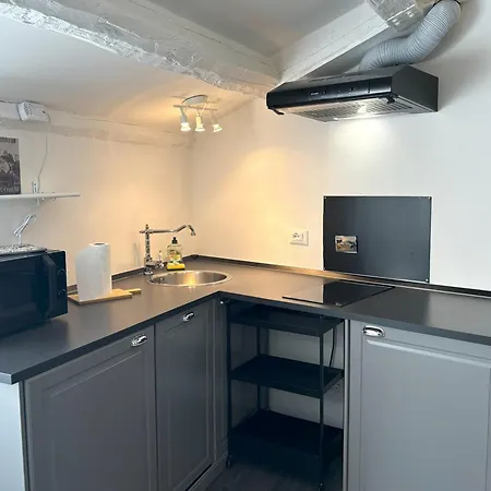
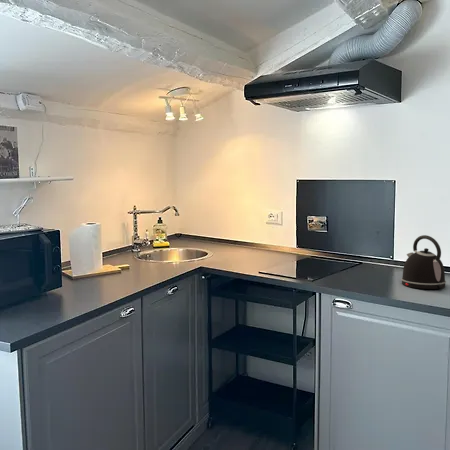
+ kettle (424, 260)
